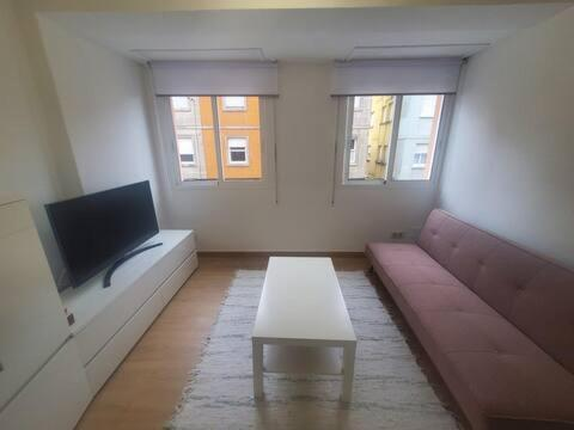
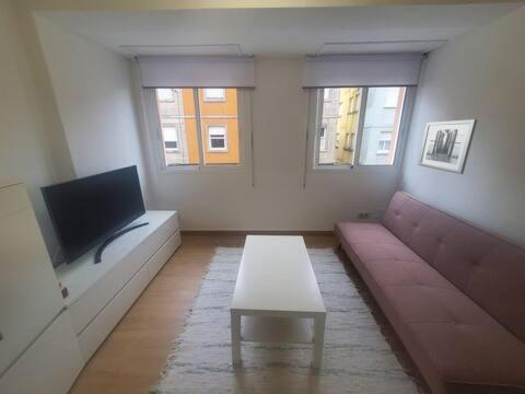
+ wall art (443, 146)
